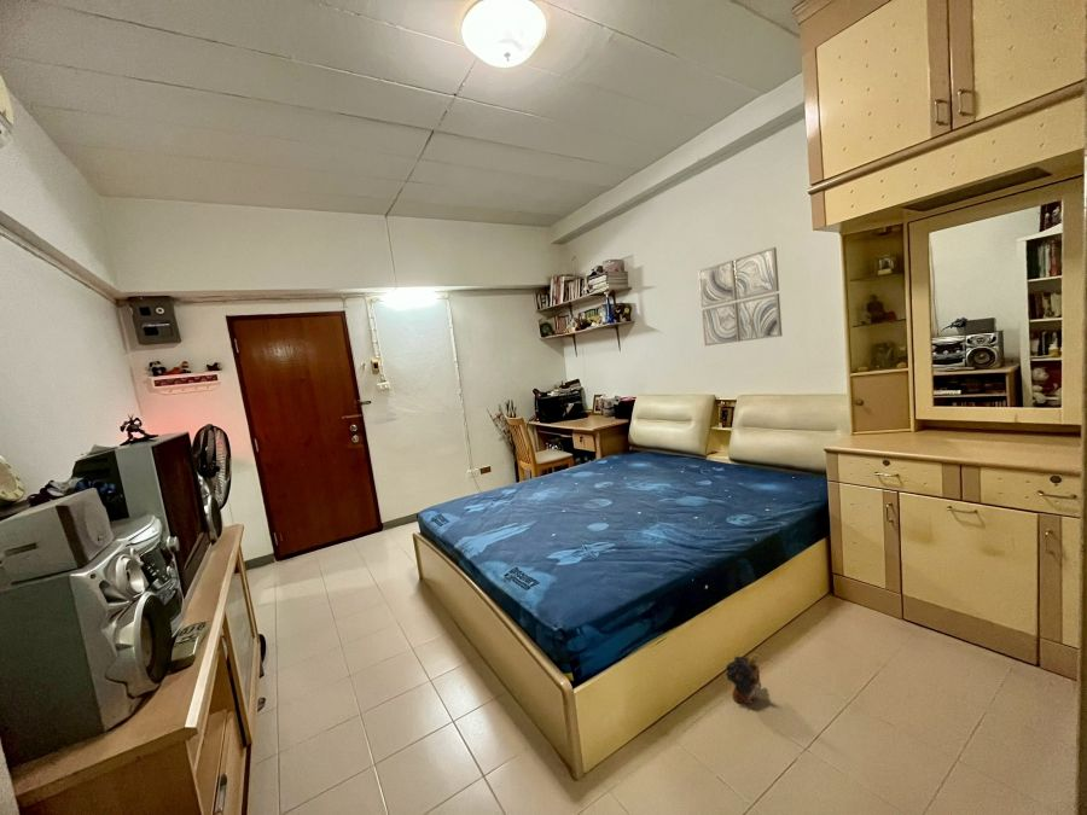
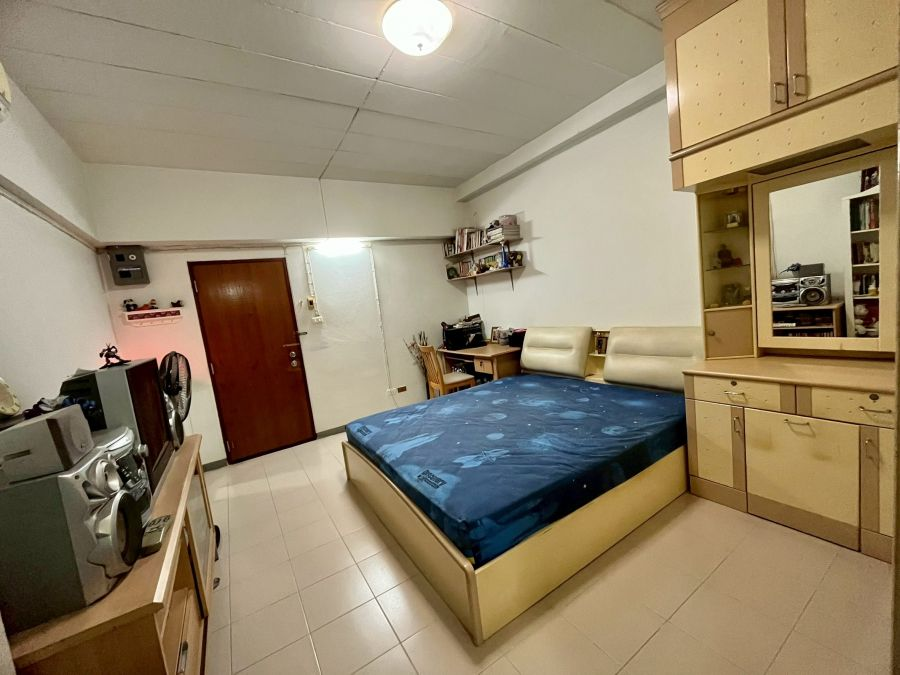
- wall art (737, 302)
- plush toy (745, 673)
